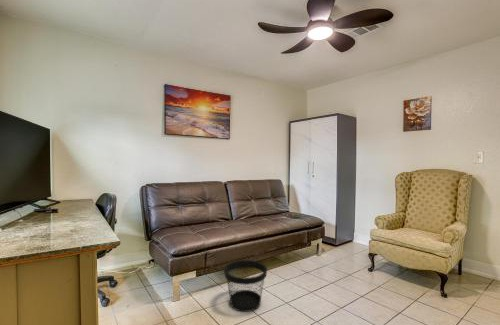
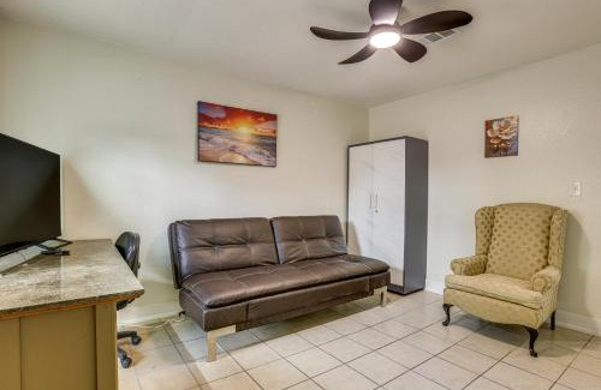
- wastebasket (245, 286)
